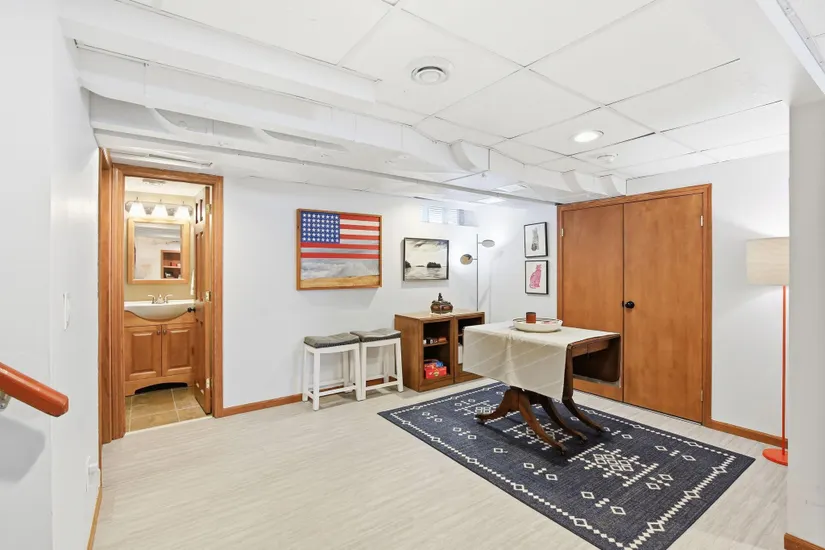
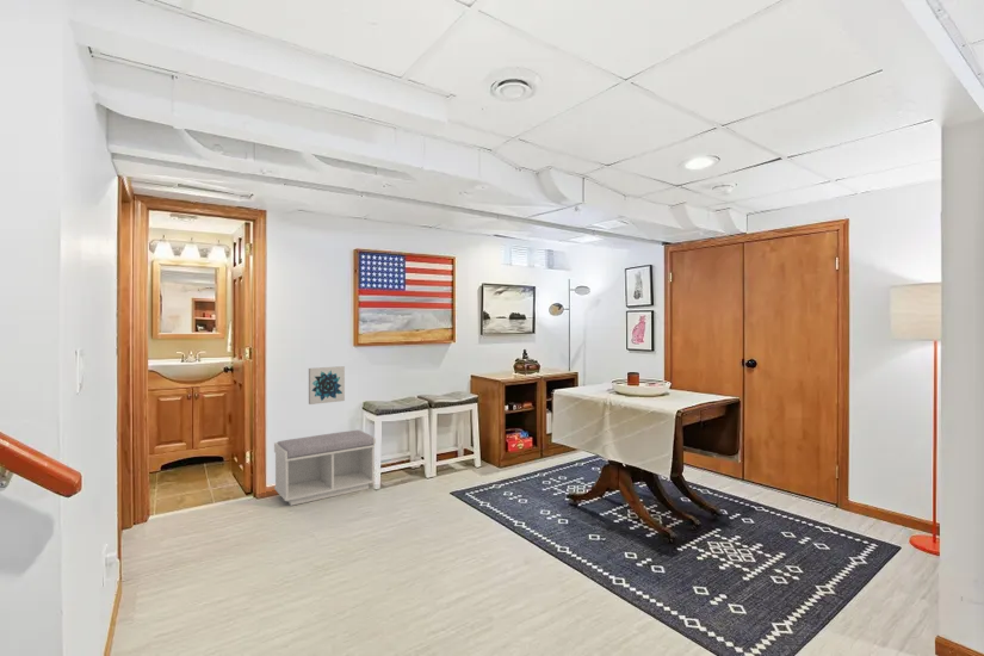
+ wall art (327, 384)
+ bench (326, 464)
